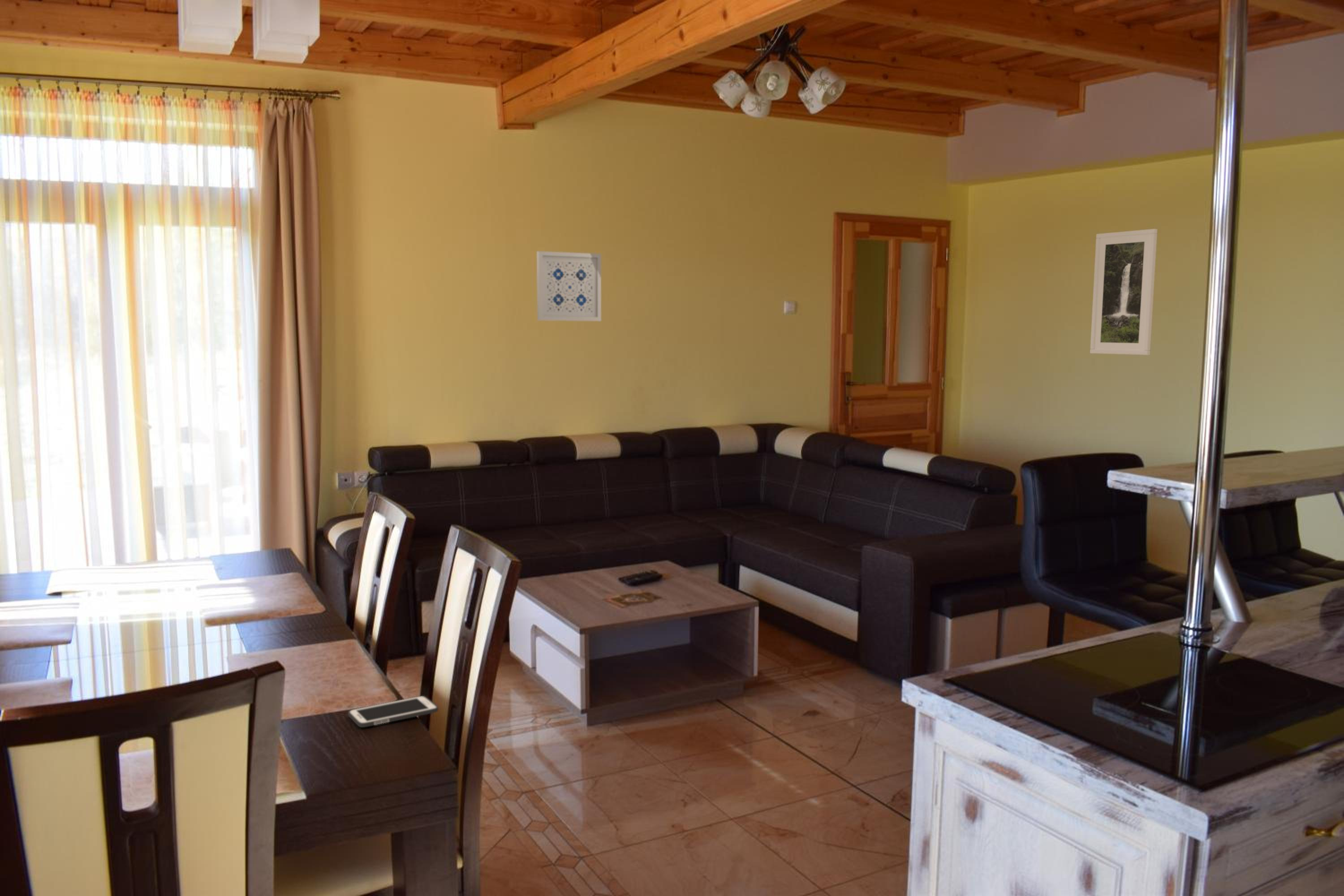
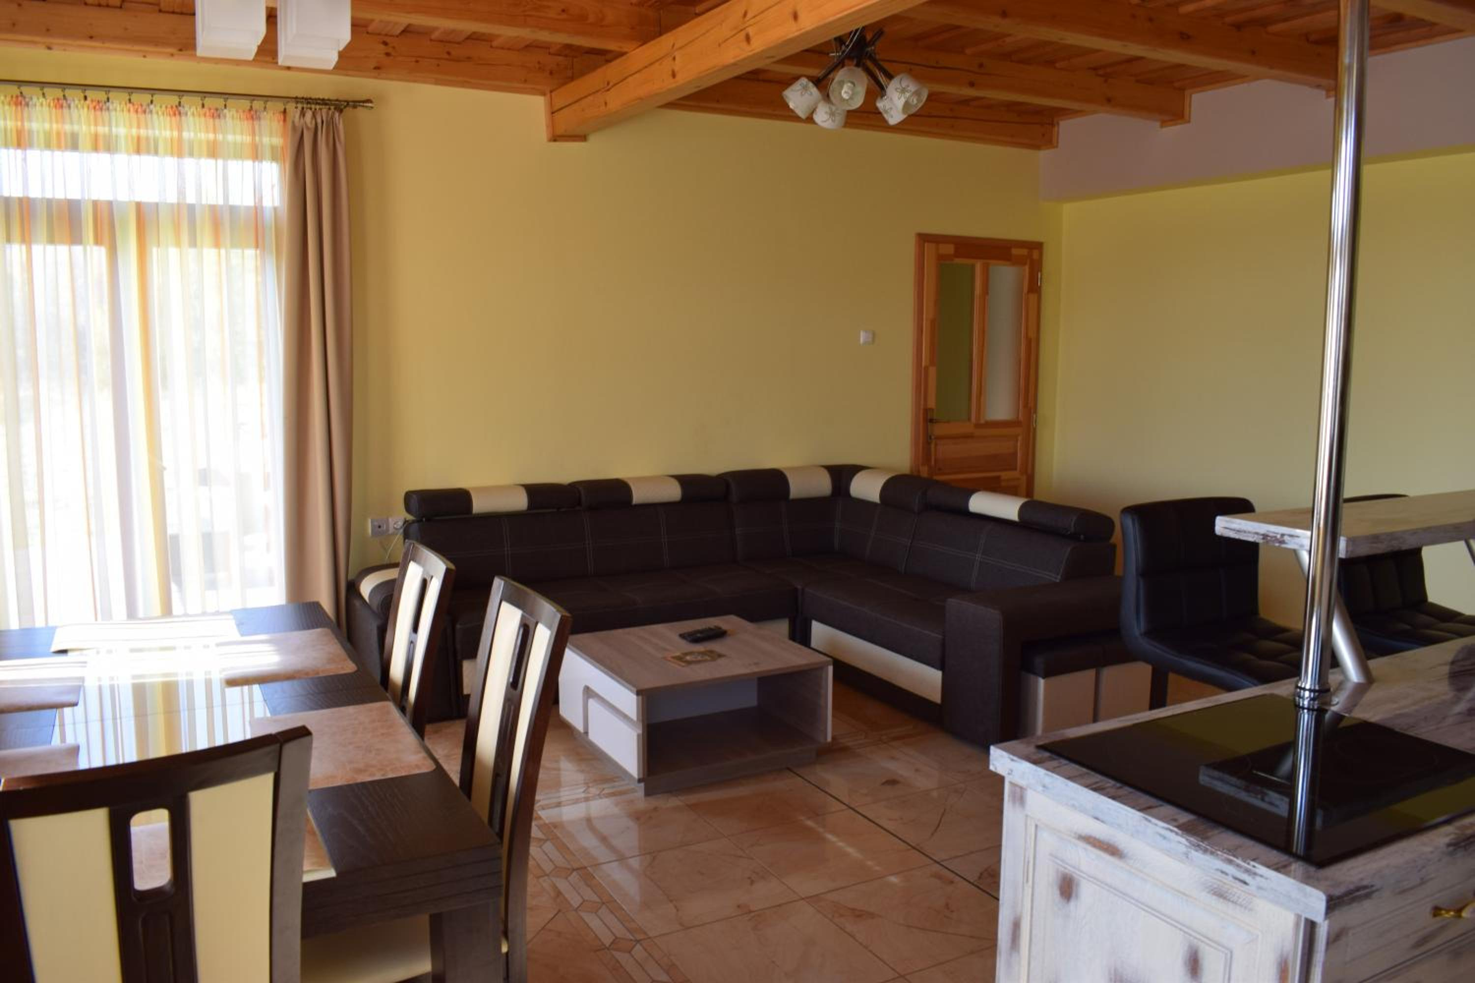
- cell phone (393, 711)
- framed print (1122, 293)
- wall art (569, 287)
